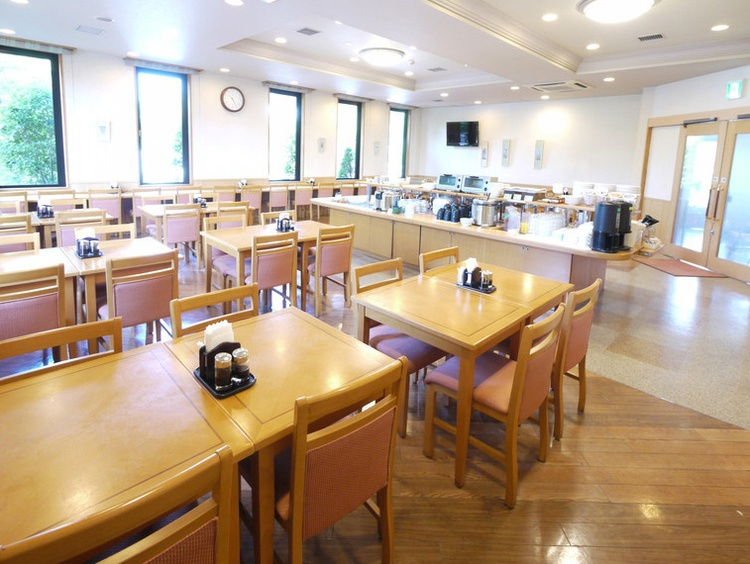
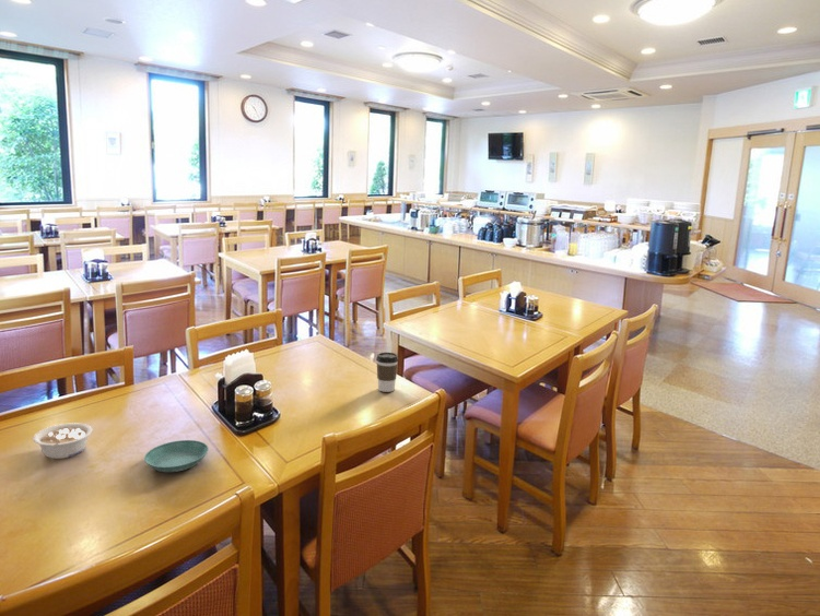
+ legume (65, 440)
+ saucer (177, 457)
+ coffee cup (386, 371)
